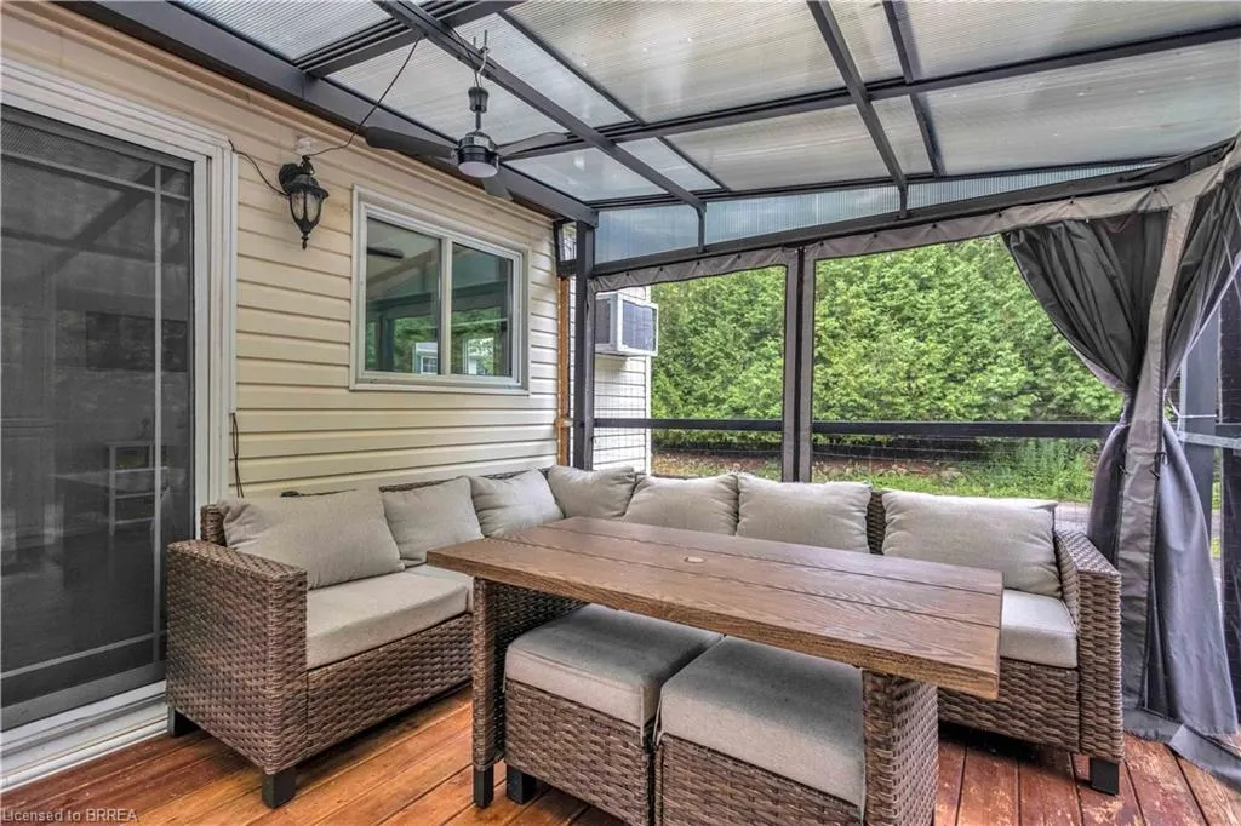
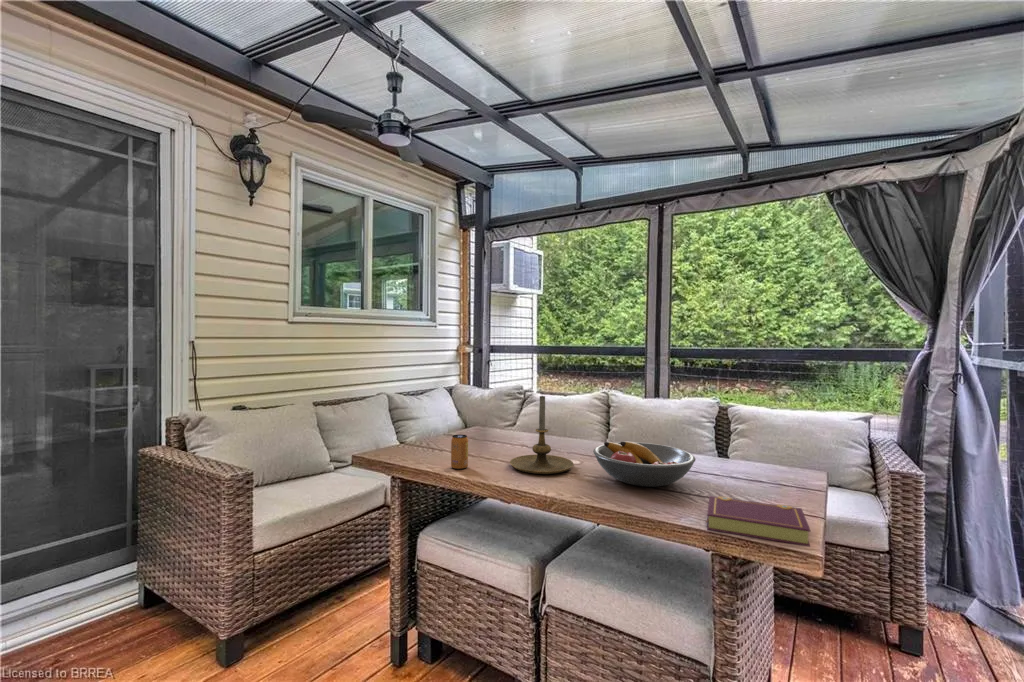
+ candle holder (541, 431)
+ book (753, 517)
+ fruit bowl (642, 463)
+ beverage can (459, 451)
